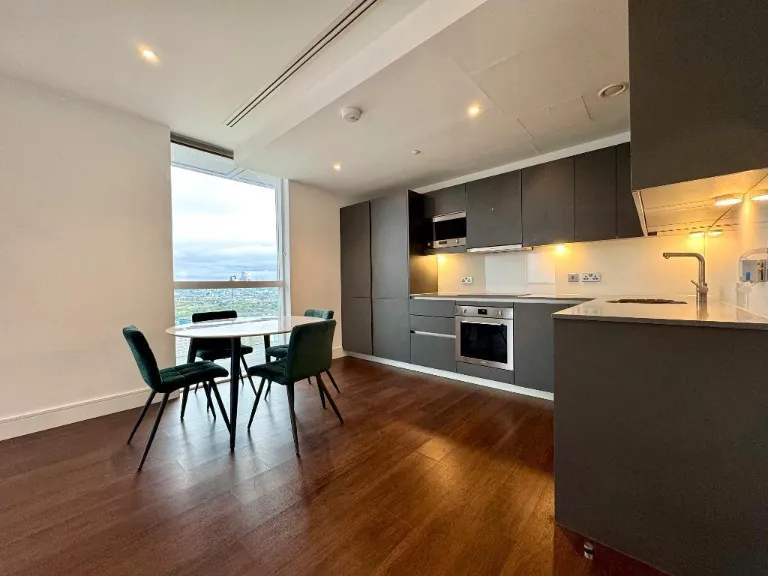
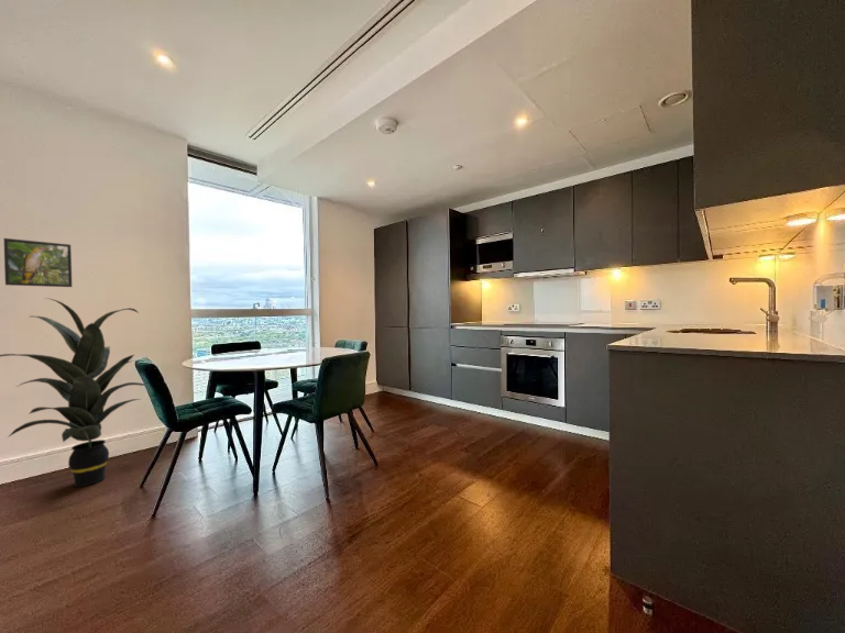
+ indoor plant (77, 390)
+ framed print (40, 264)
